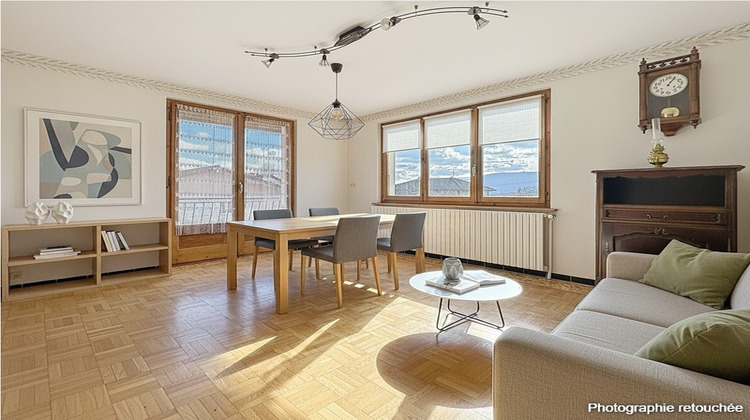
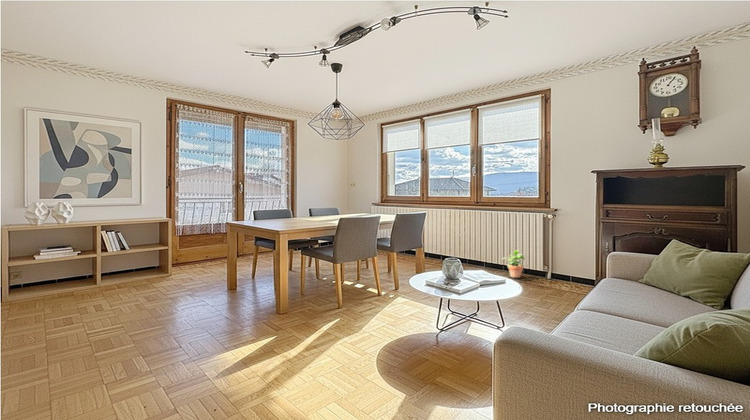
+ potted plant (514, 262)
